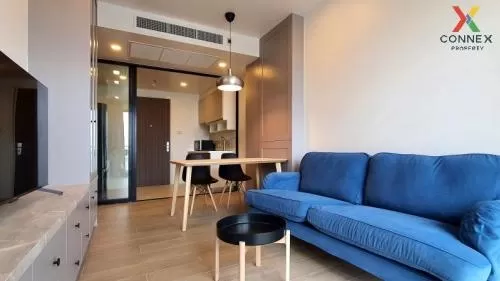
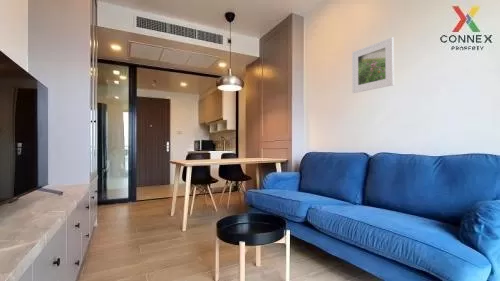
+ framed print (371, 67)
